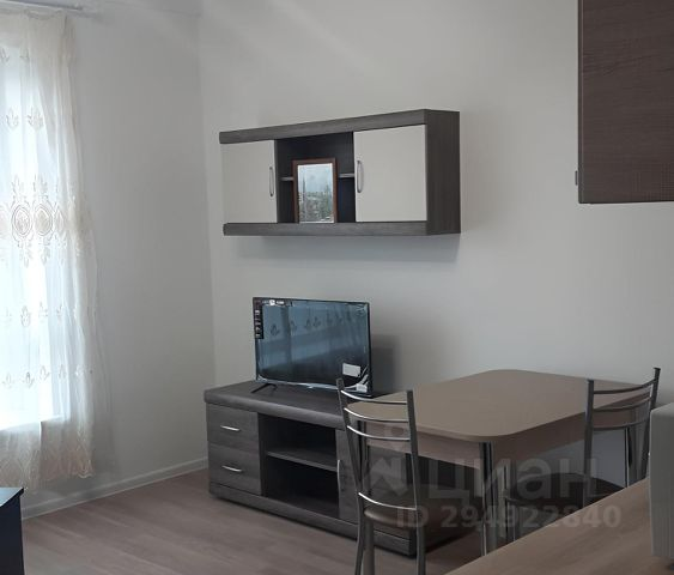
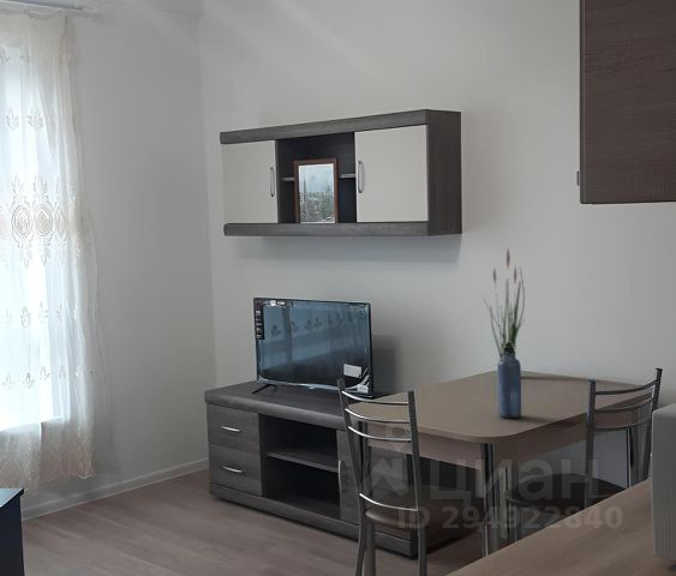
+ water bottle (509, 379)
+ plant (505, 311)
